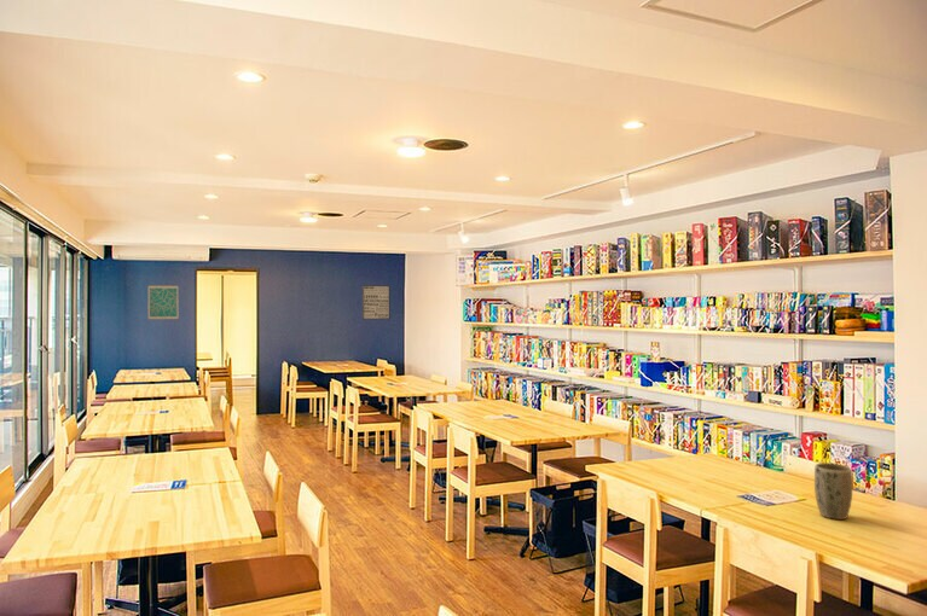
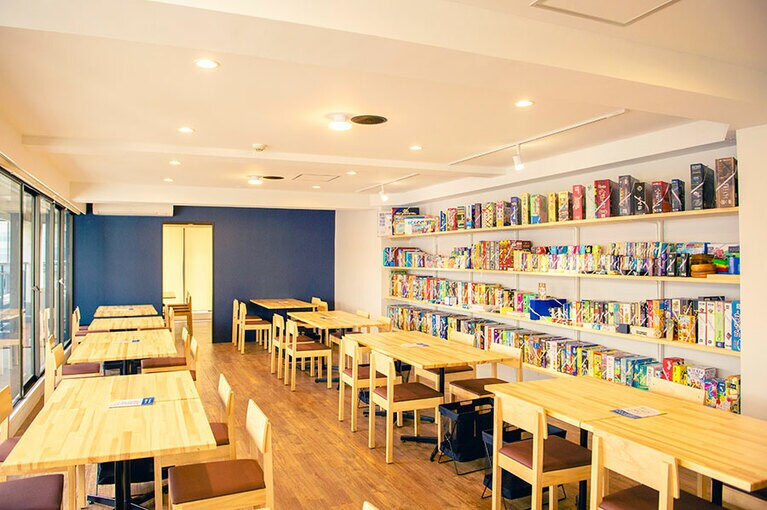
- wall art (163, 302)
- wall art (376, 302)
- plant pot (833, 490)
